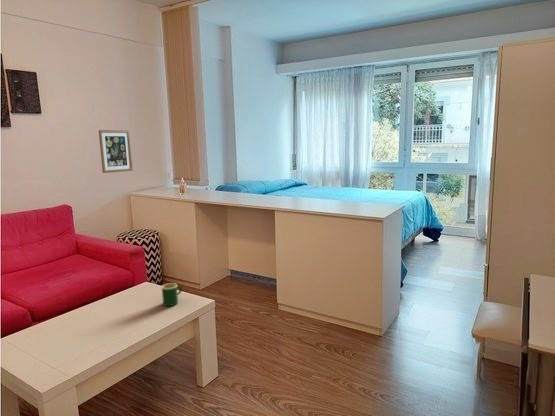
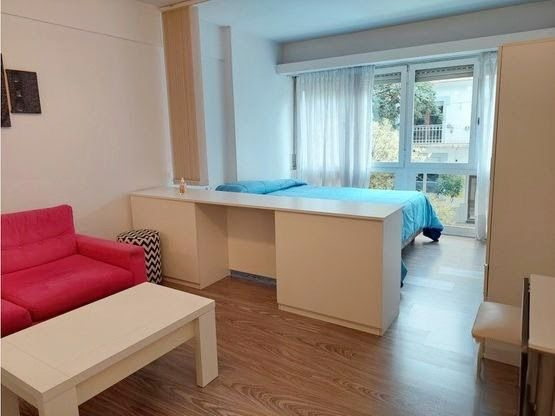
- mug (172, 293)
- wall art (116, 151)
